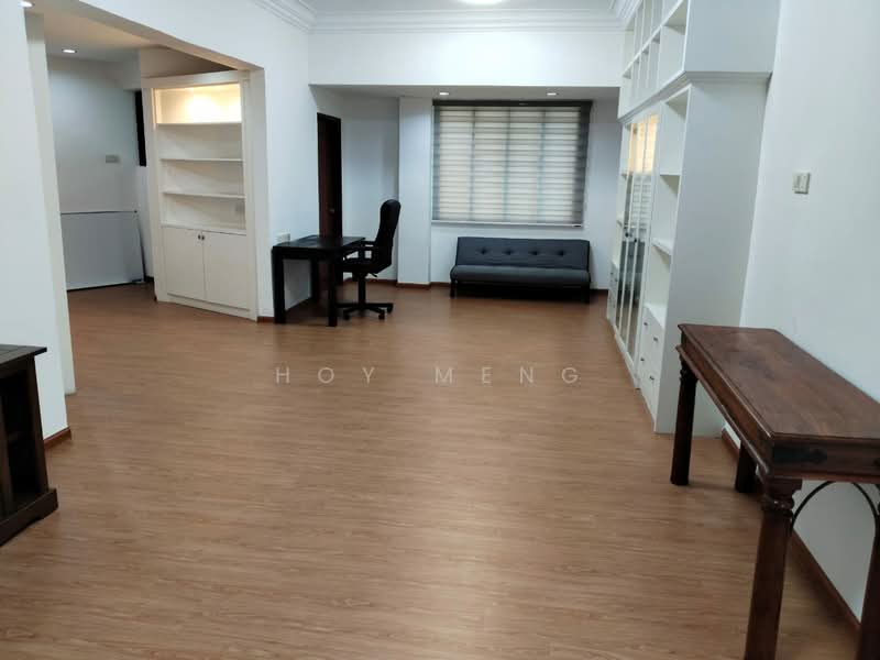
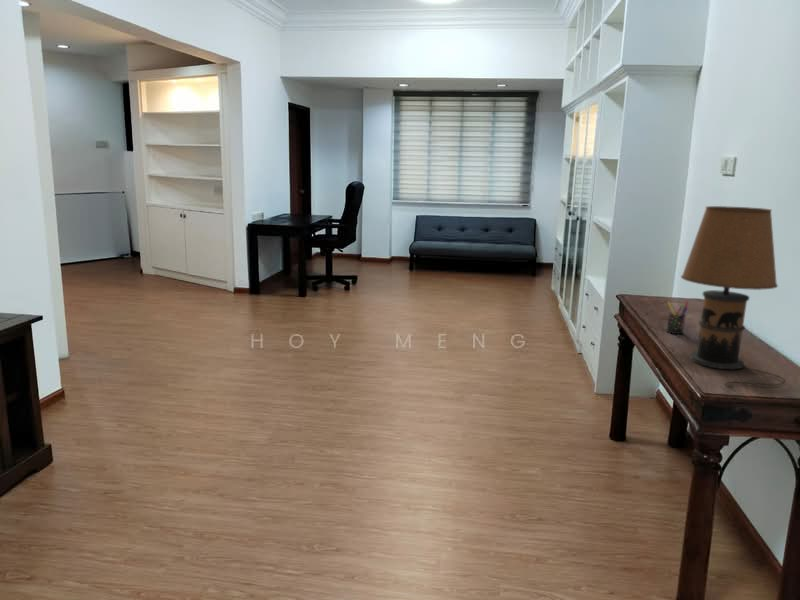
+ table lamp (734, 292)
+ pen holder (678, 316)
